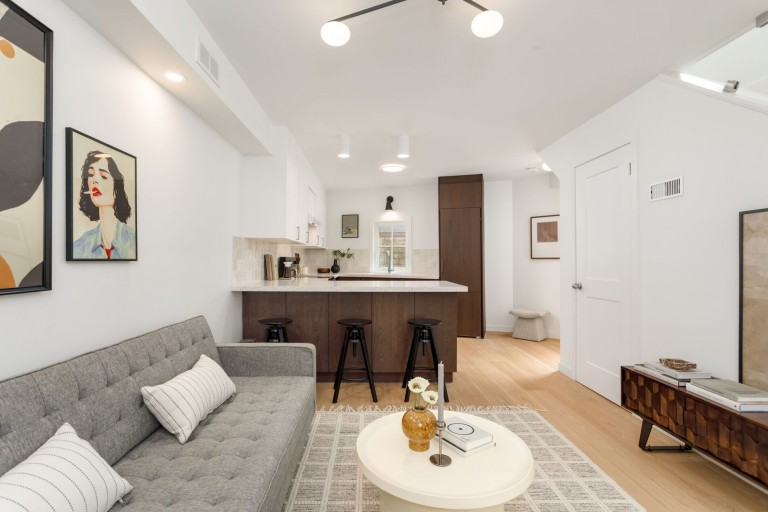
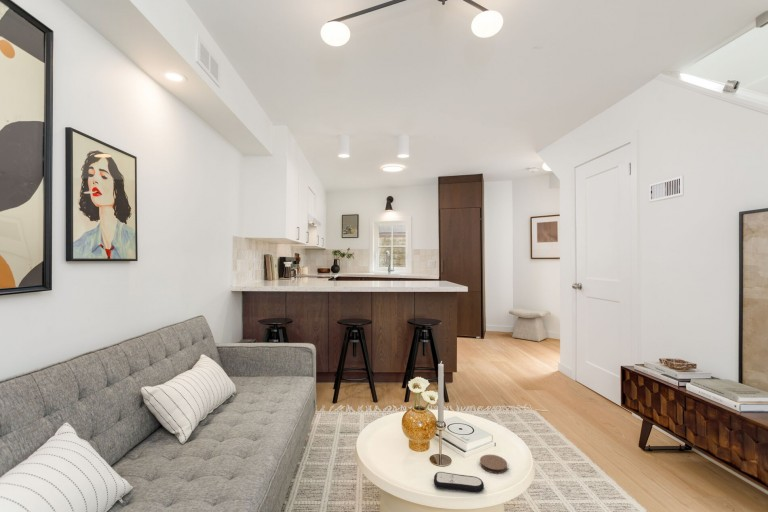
+ coaster (493, 463)
+ remote control (458, 481)
